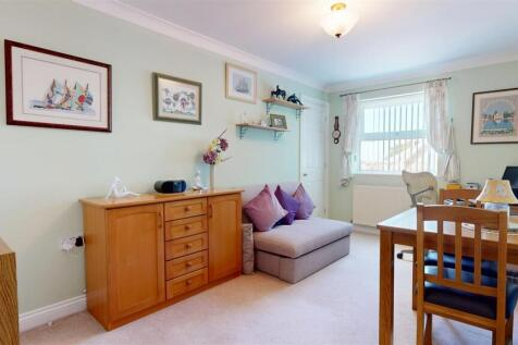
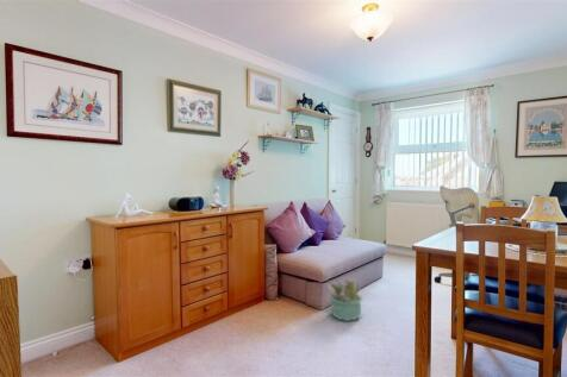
+ decorative plant (348, 297)
